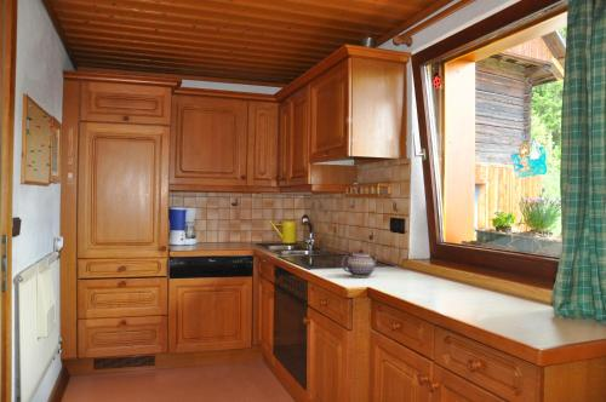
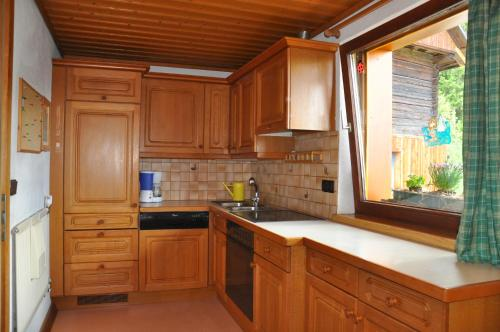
- teapot (360, 263)
